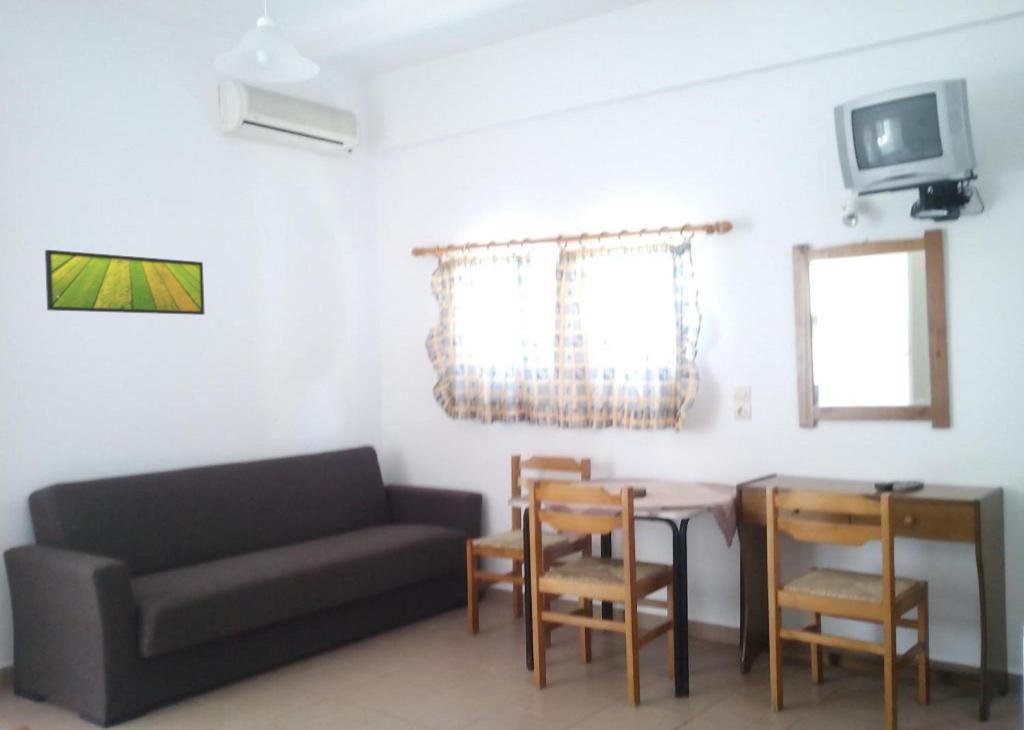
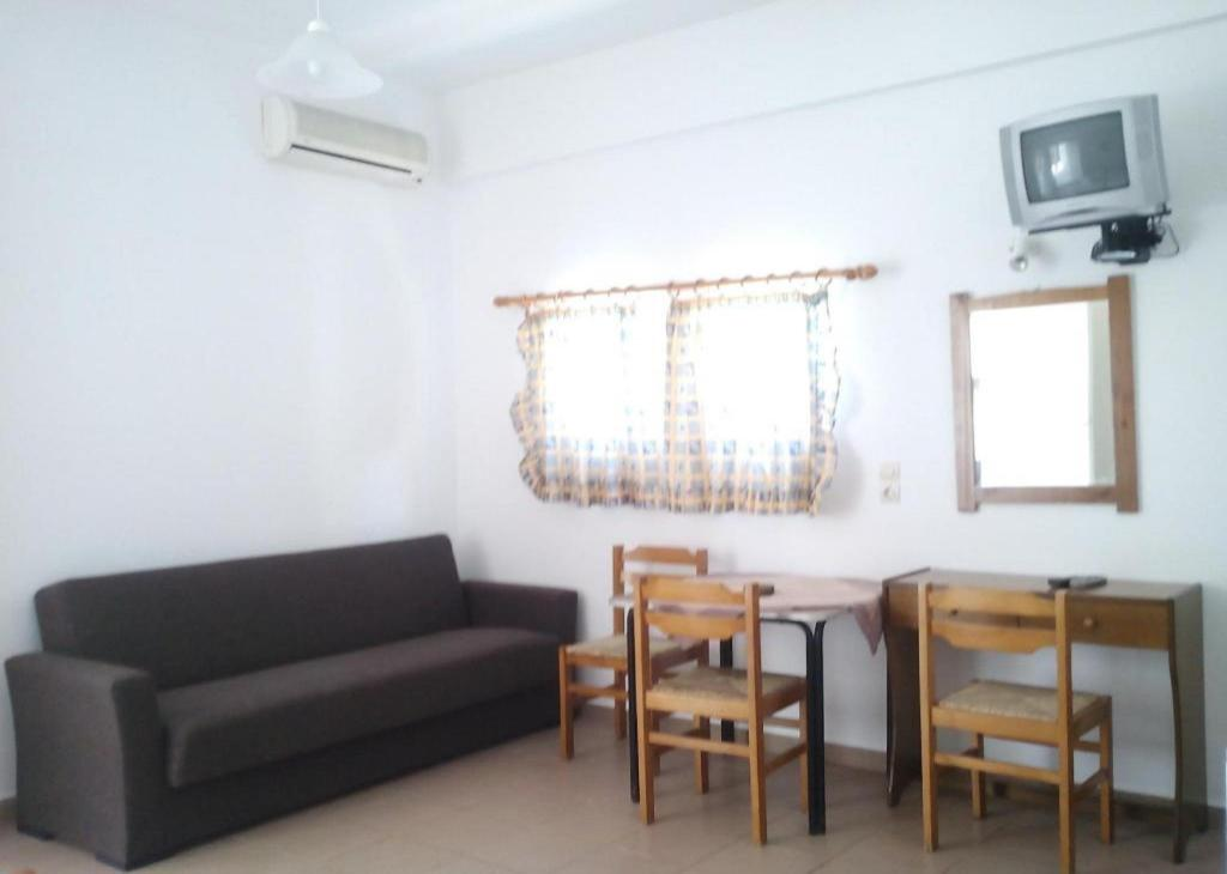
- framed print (130, 284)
